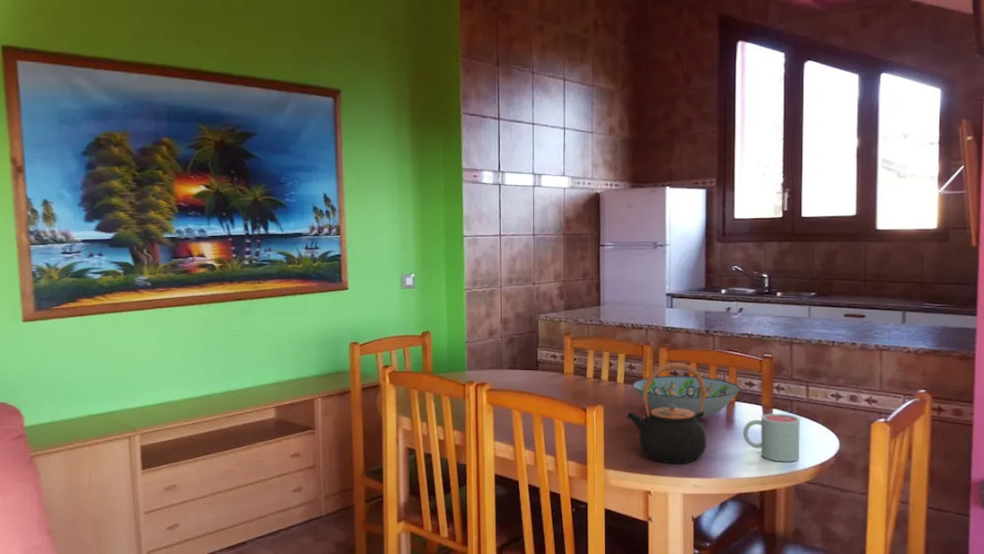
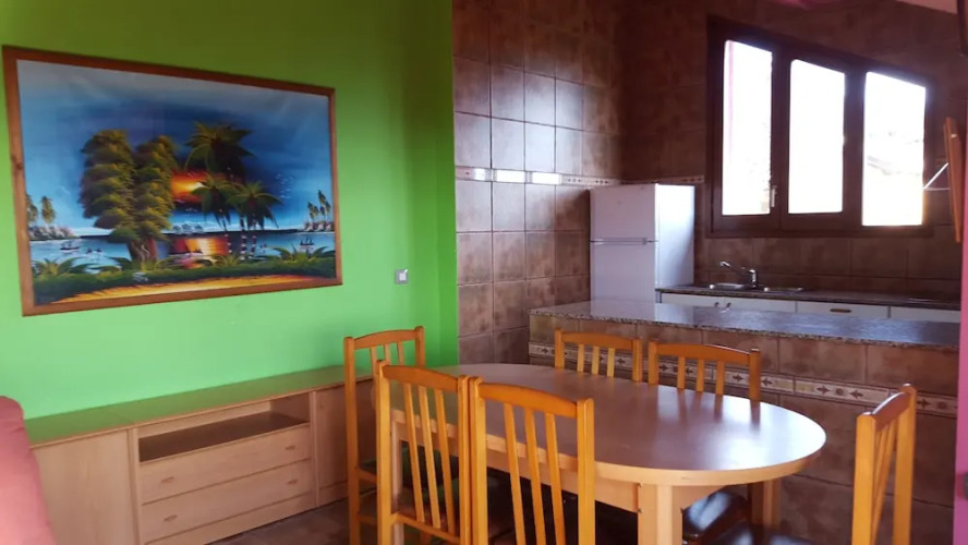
- mug (770, 435)
- teapot (666, 409)
- decorative bowl (685, 401)
